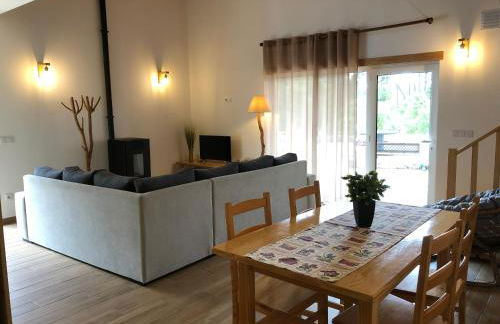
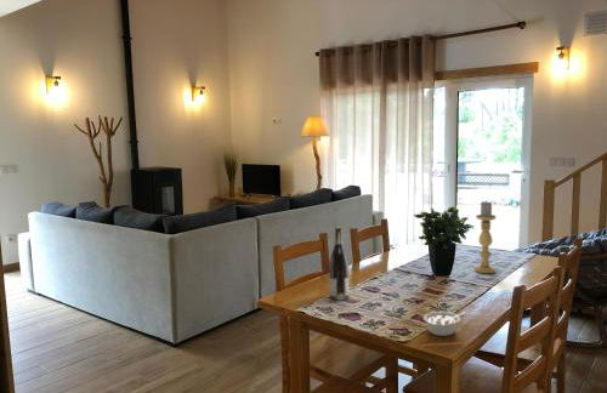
+ candle holder (486, 235)
+ wine bottle (339, 262)
+ legume (442, 323)
